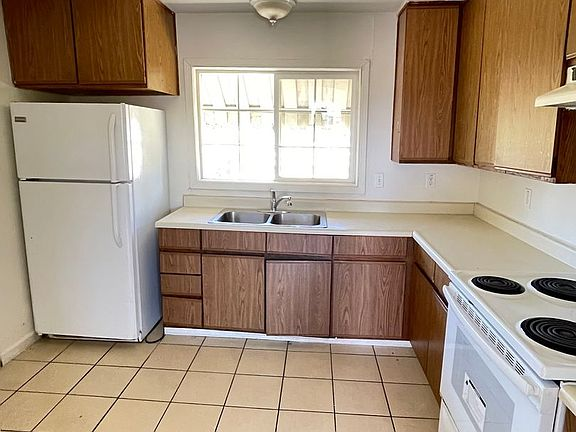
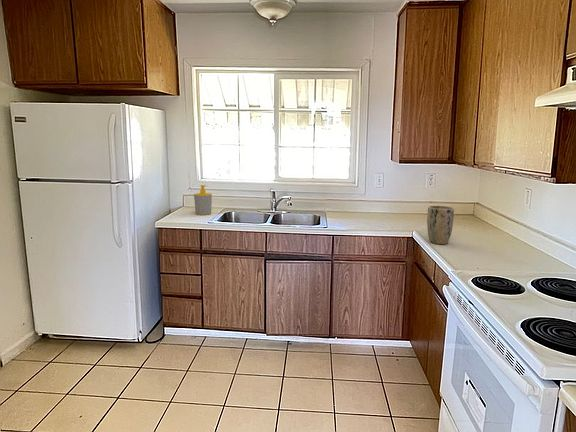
+ soap bottle (203, 199)
+ plant pot (439, 224)
